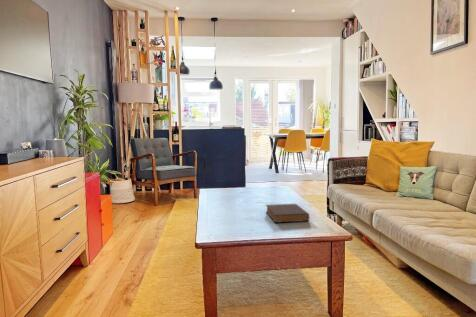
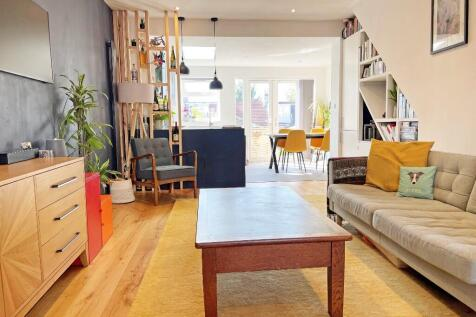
- book (286, 212)
